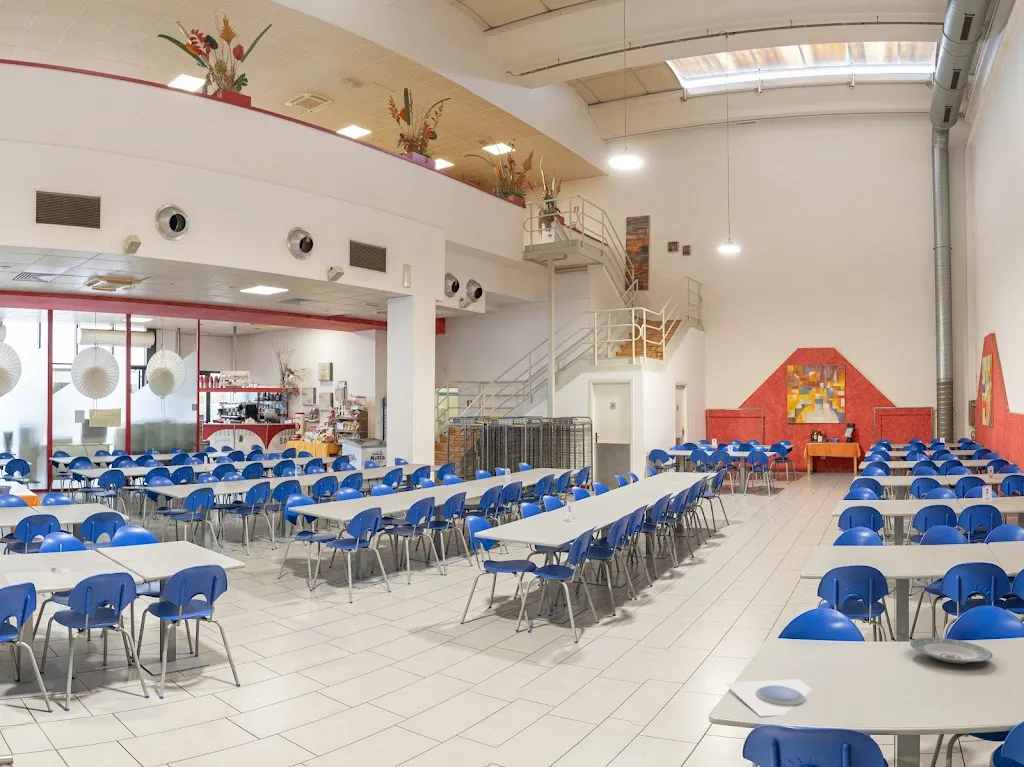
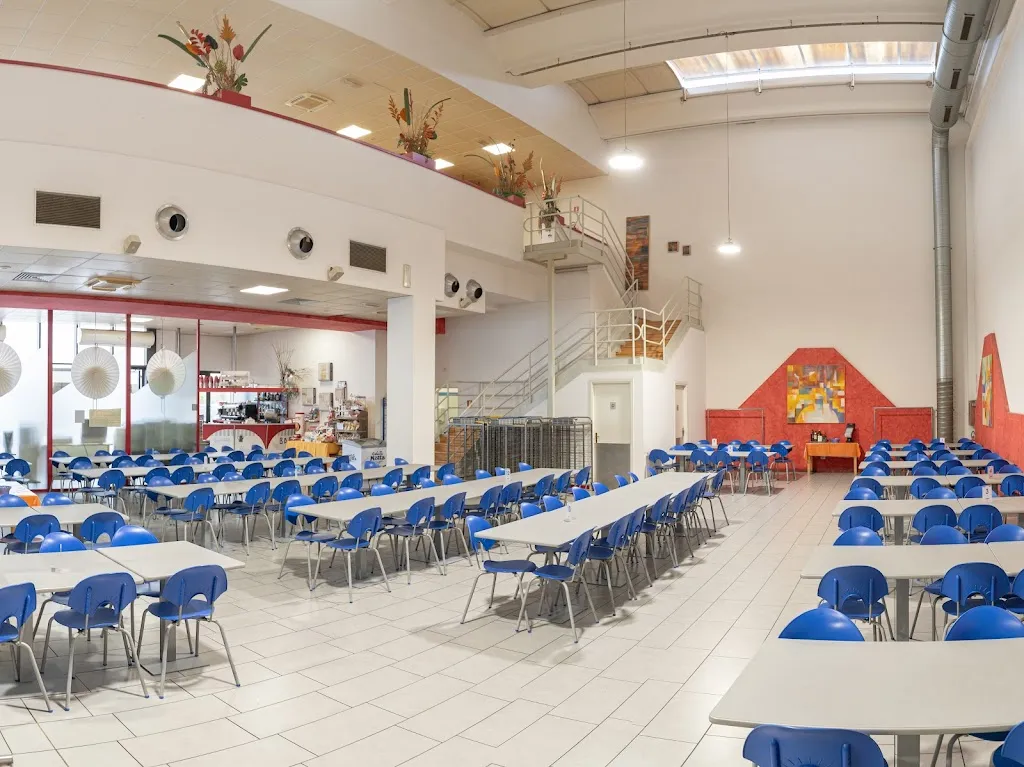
- plate (950, 653)
- plate (780, 693)
